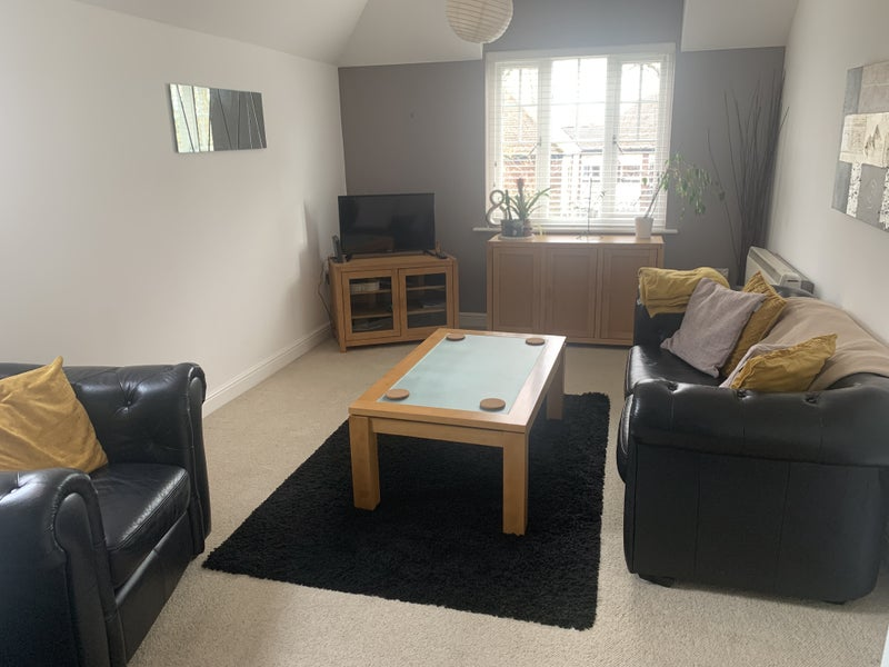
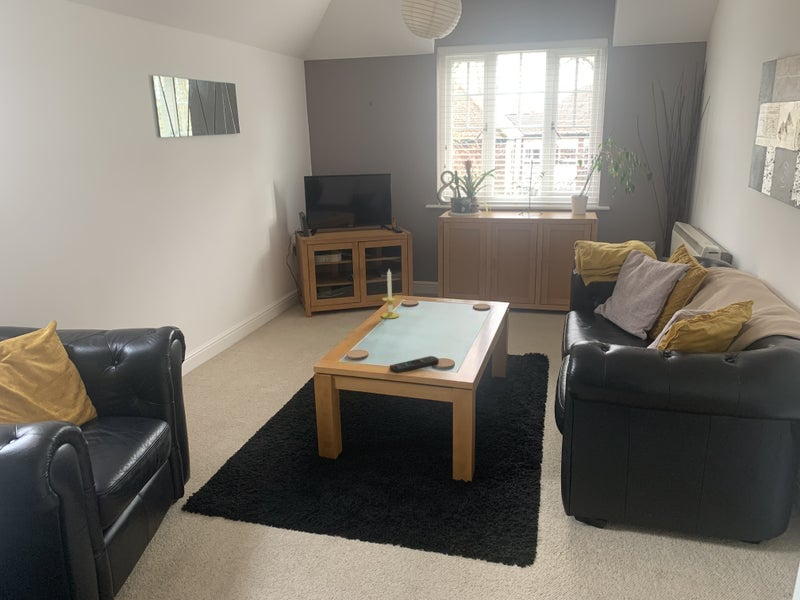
+ candle (389, 292)
+ remote control (414, 364)
